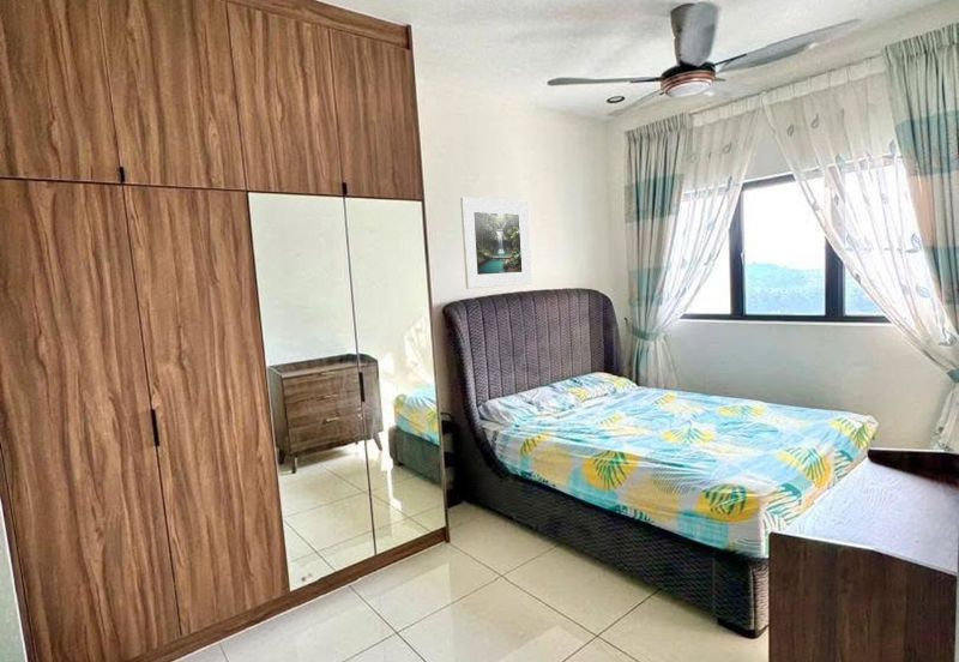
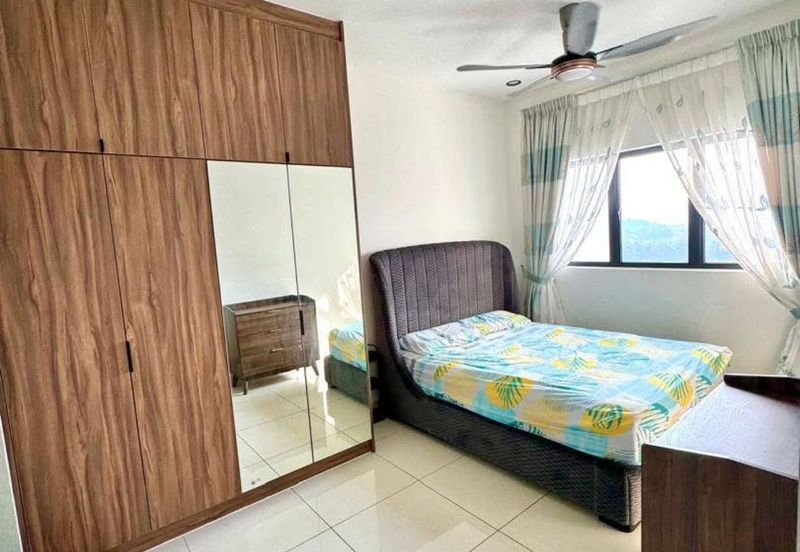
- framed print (497, 242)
